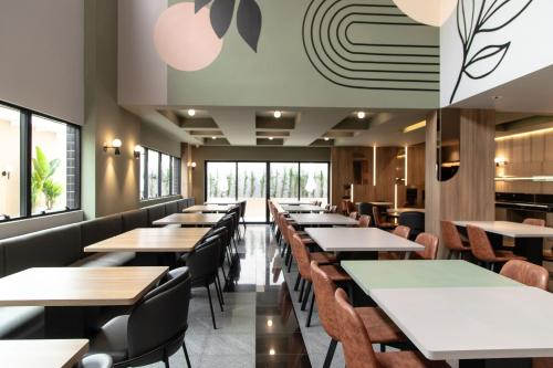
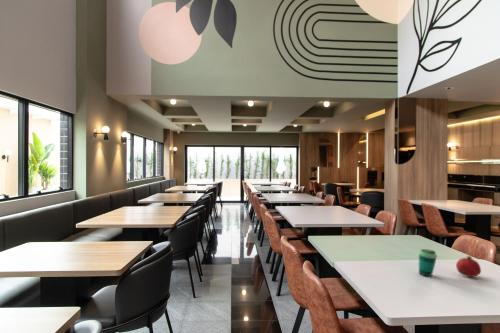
+ fruit (468, 265)
+ cup (427, 262)
